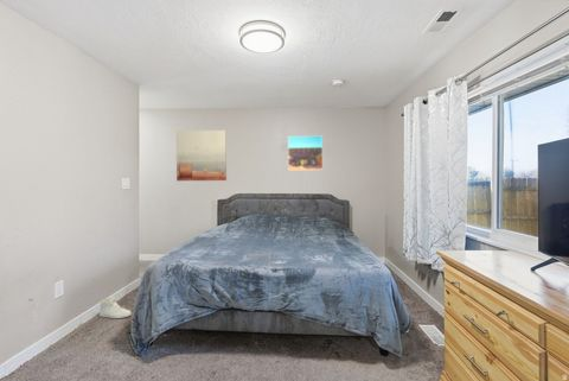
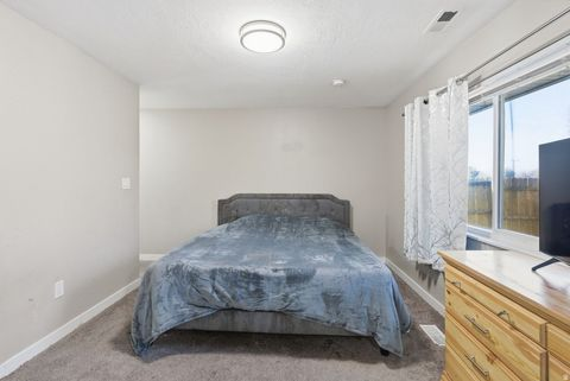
- sneaker (114, 306)
- wall art (200, 155)
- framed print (305, 153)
